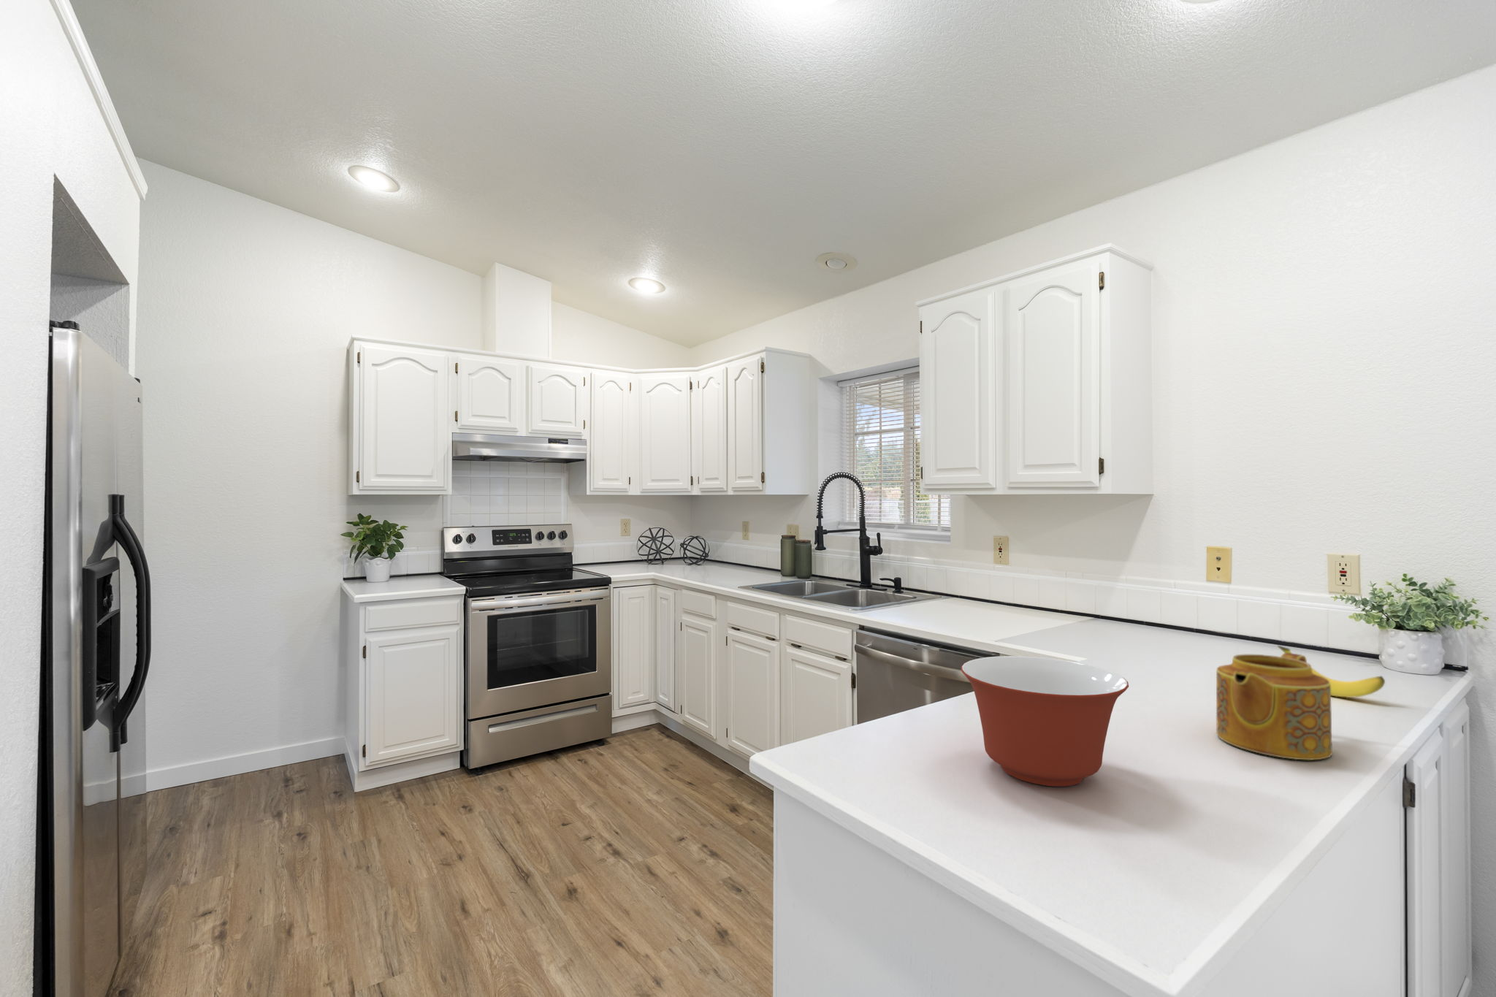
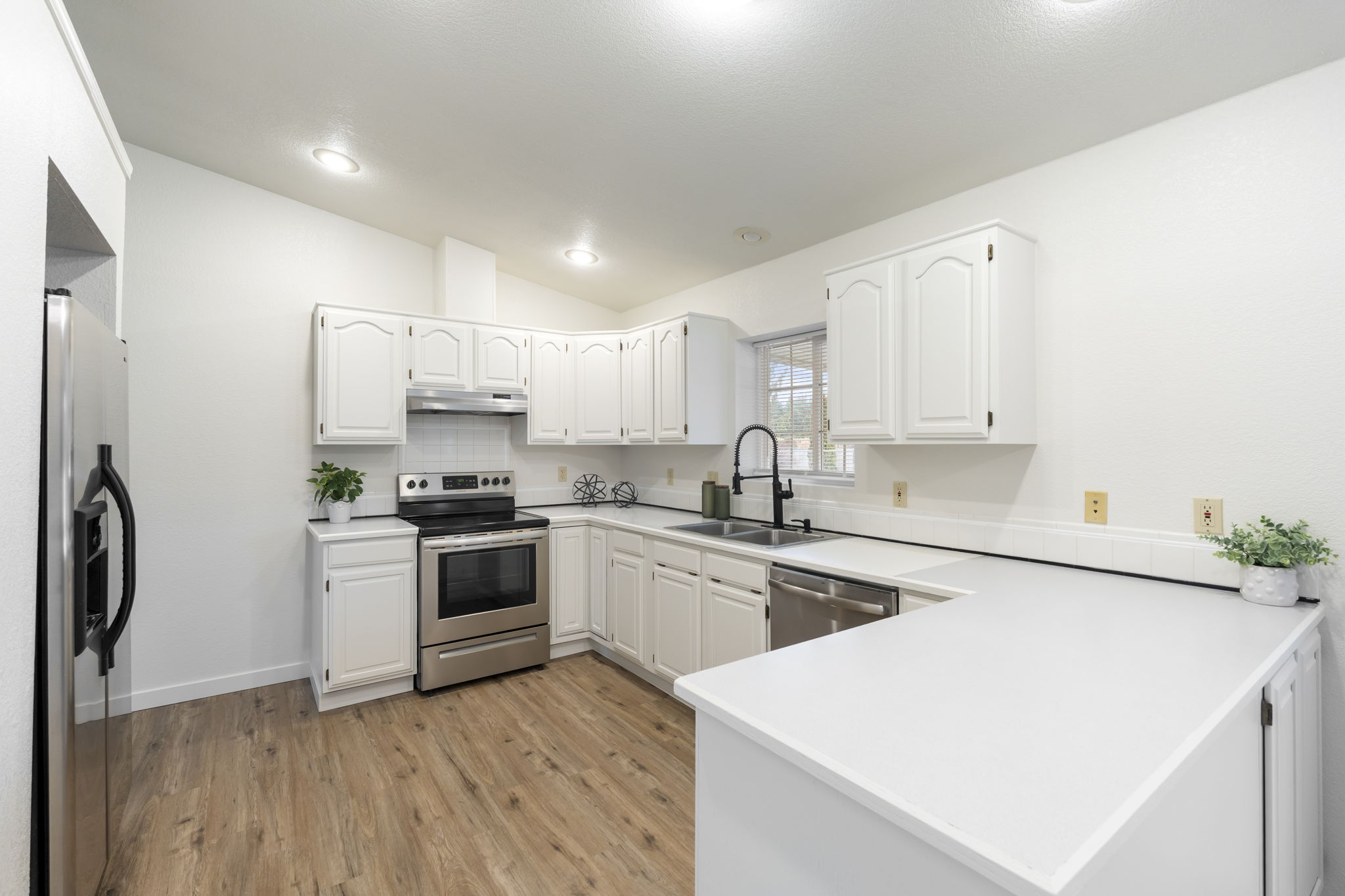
- teapot (1270, 702)
- banana (1327, 677)
- mixing bowl (1041, 722)
